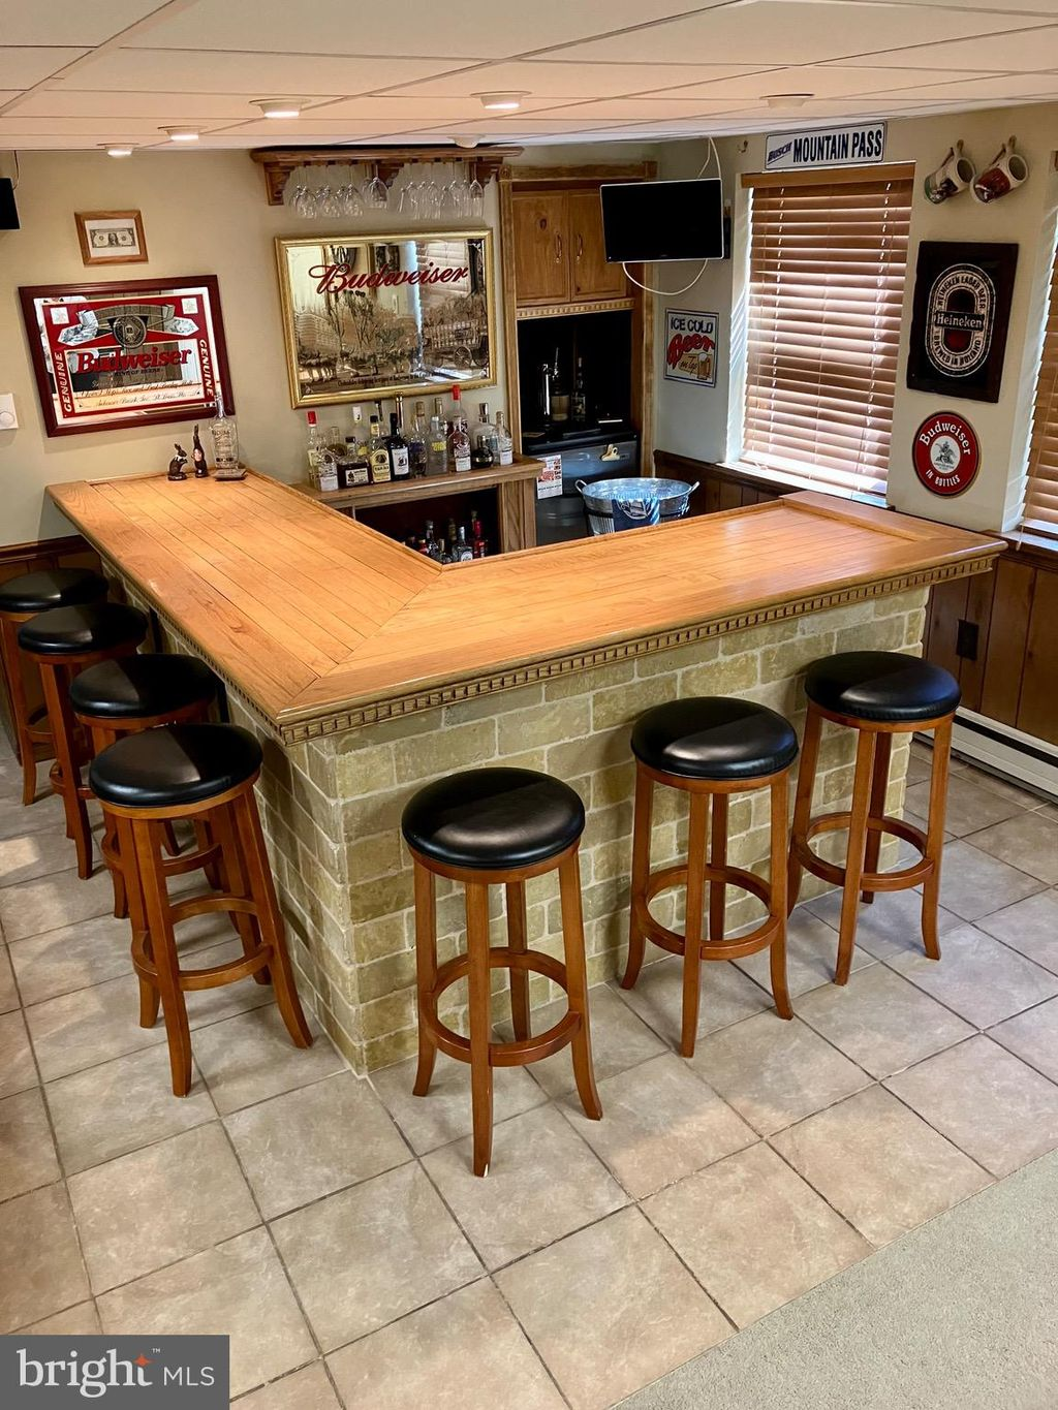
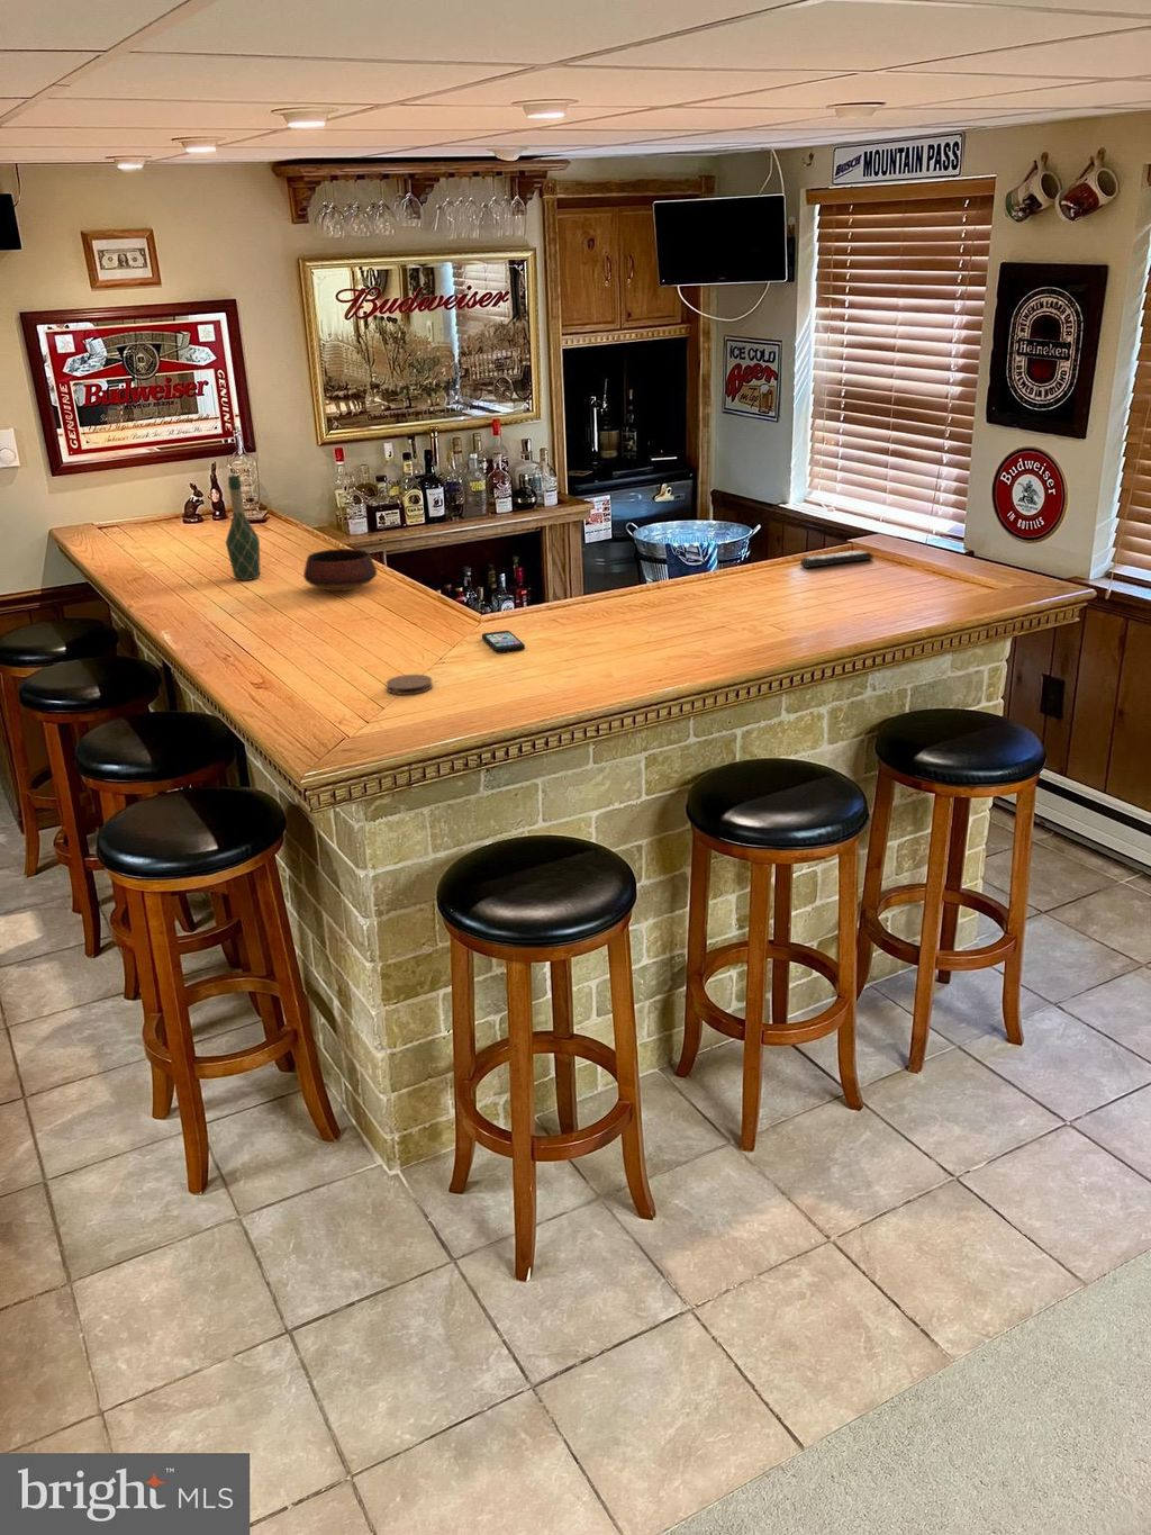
+ coaster (409, 683)
+ bowl (340, 571)
+ smartphone (503, 641)
+ remote control (837, 558)
+ wine bottle (241, 527)
